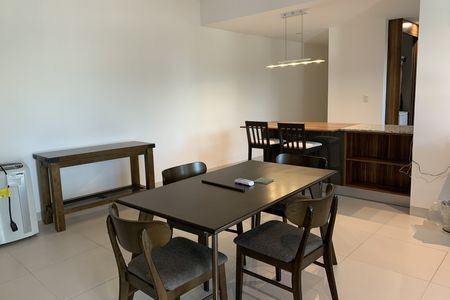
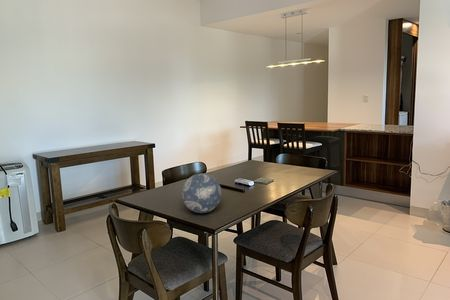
+ decorative ball (201, 193)
